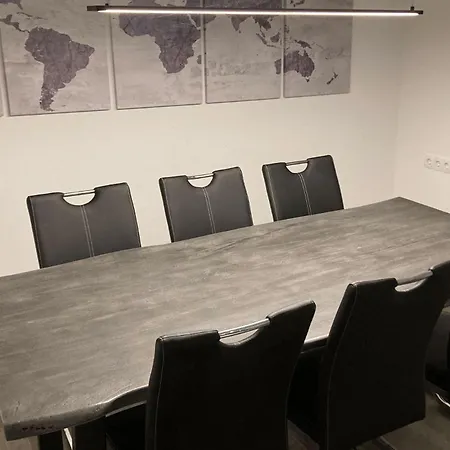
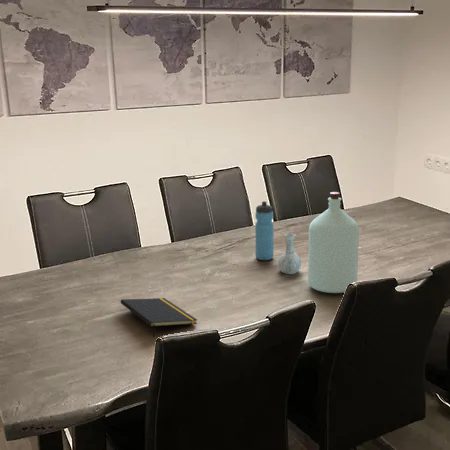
+ water bottle (264, 230)
+ notepad (158, 311)
+ bottle (315, 236)
